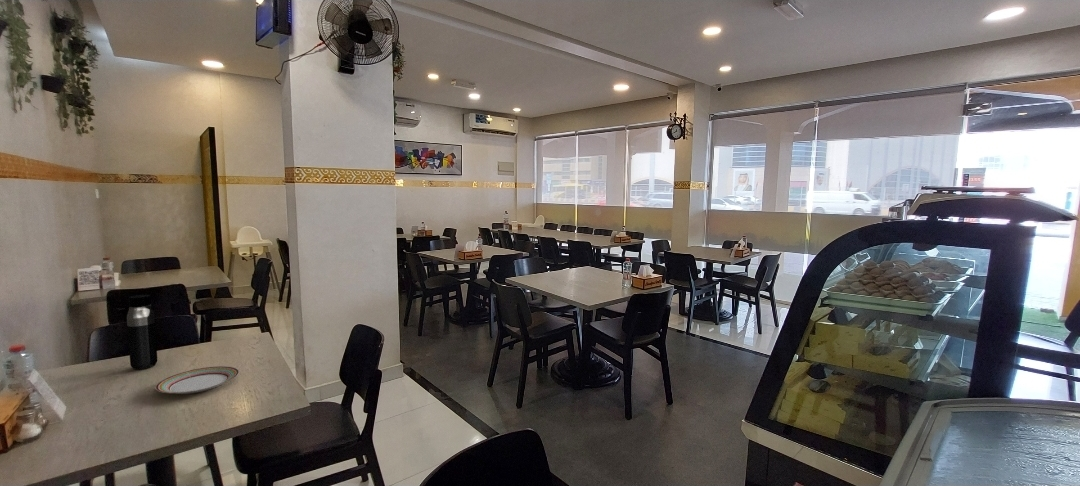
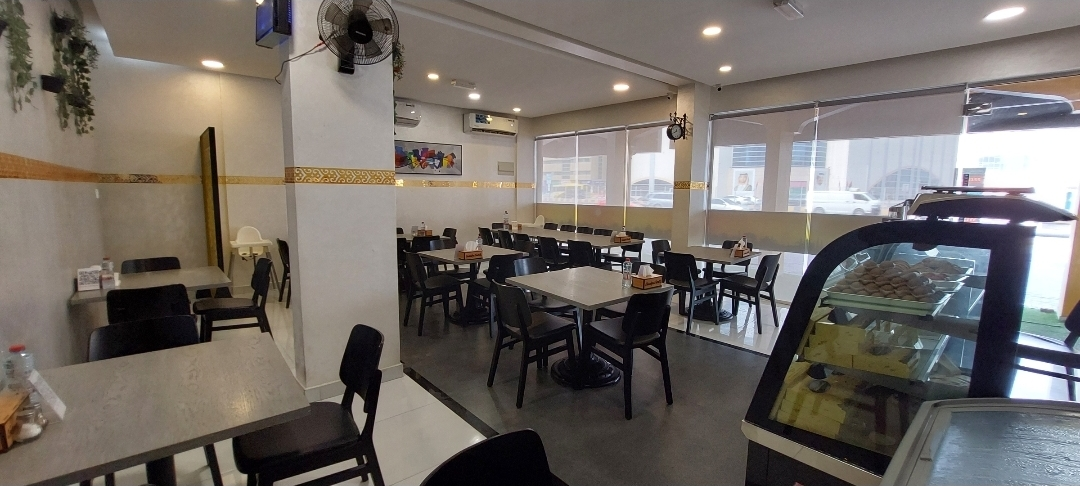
- water bottle (141, 331)
- plate (199, 381)
